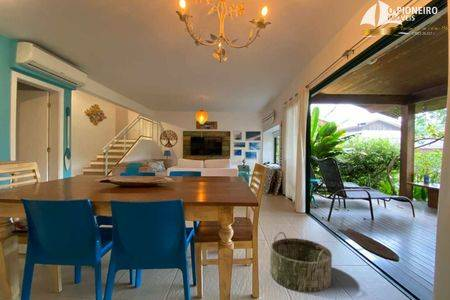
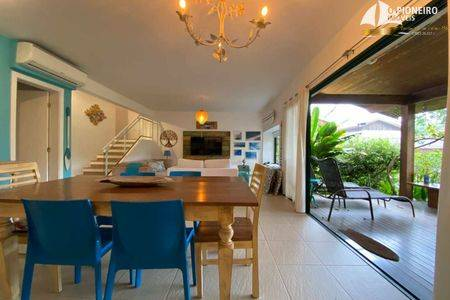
- basket (299, 257)
